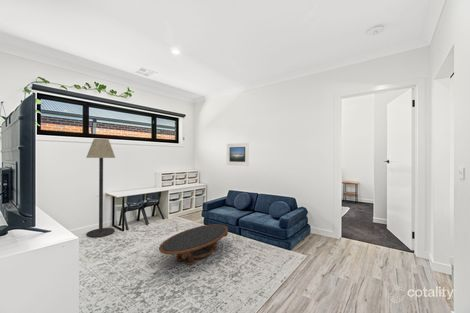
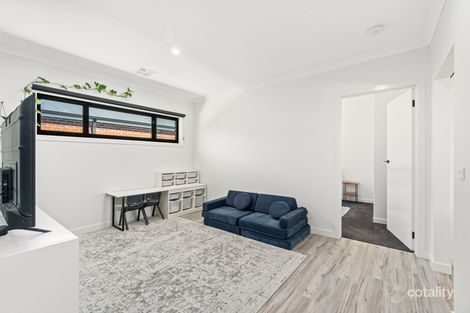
- floor lamp (101, 186)
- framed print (237, 154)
- coffee table (197, 244)
